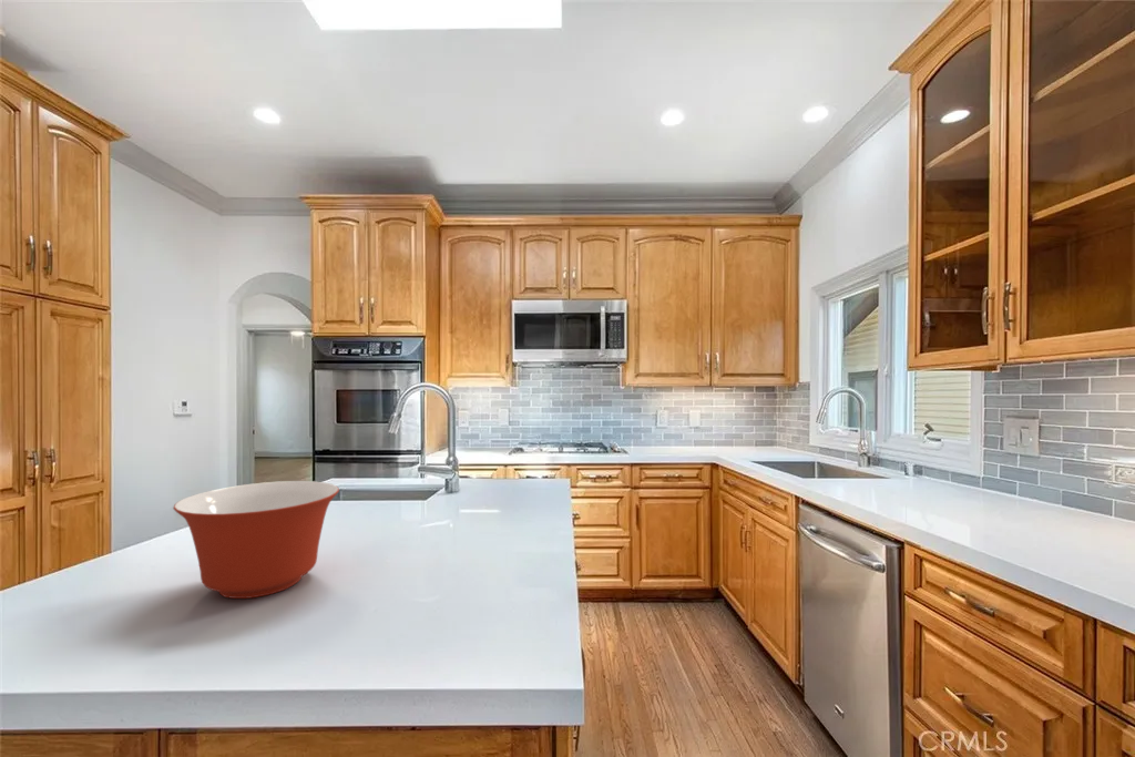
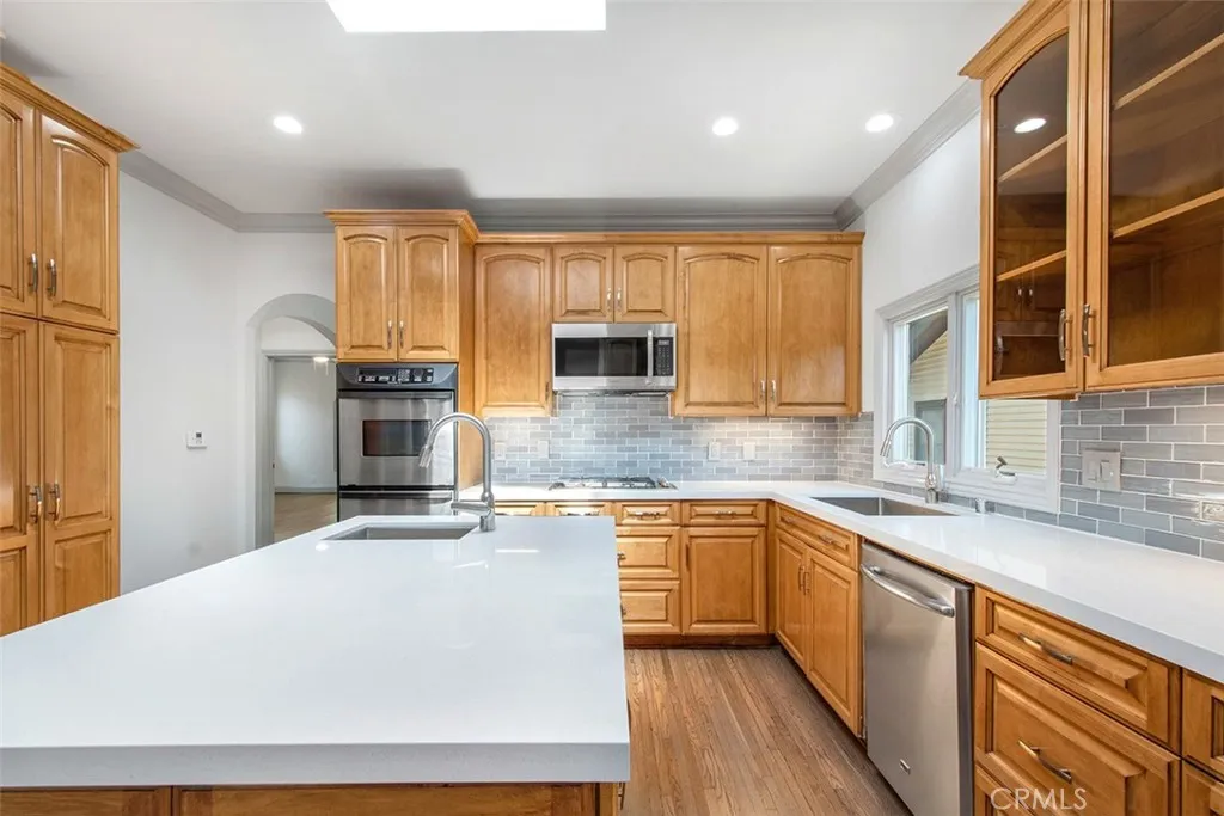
- mixing bowl (262, 539)
